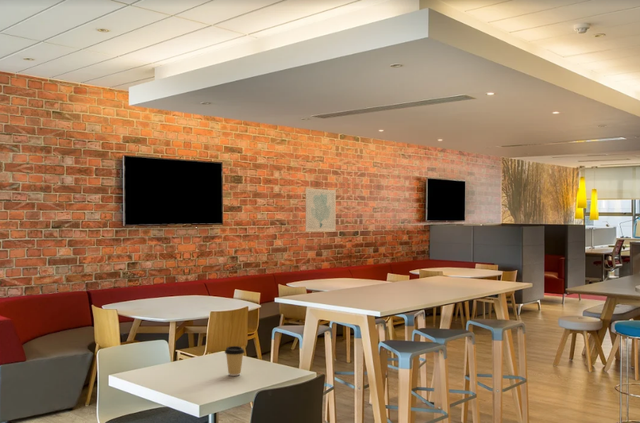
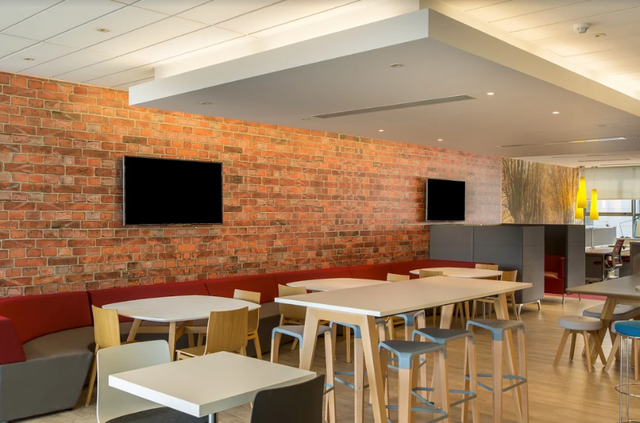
- coffee cup (234, 361)
- wall art (320, 210)
